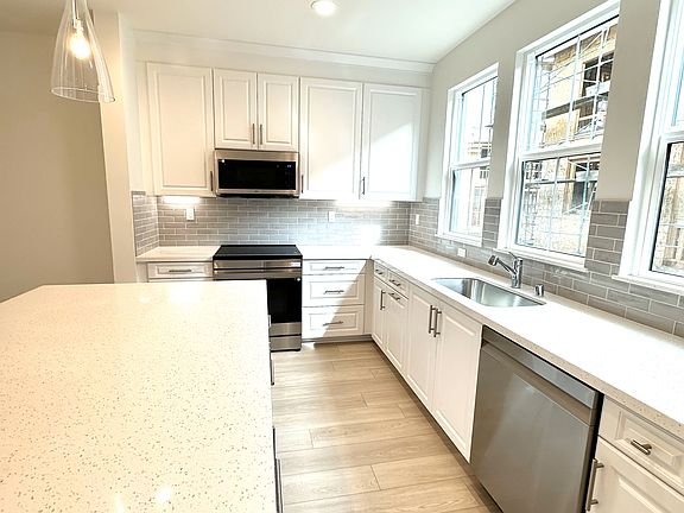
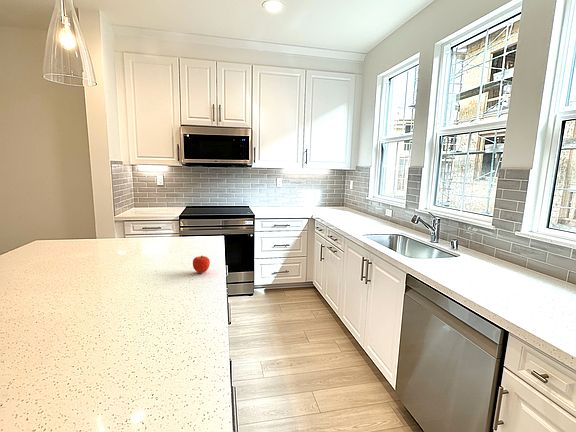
+ fruit (201, 263)
